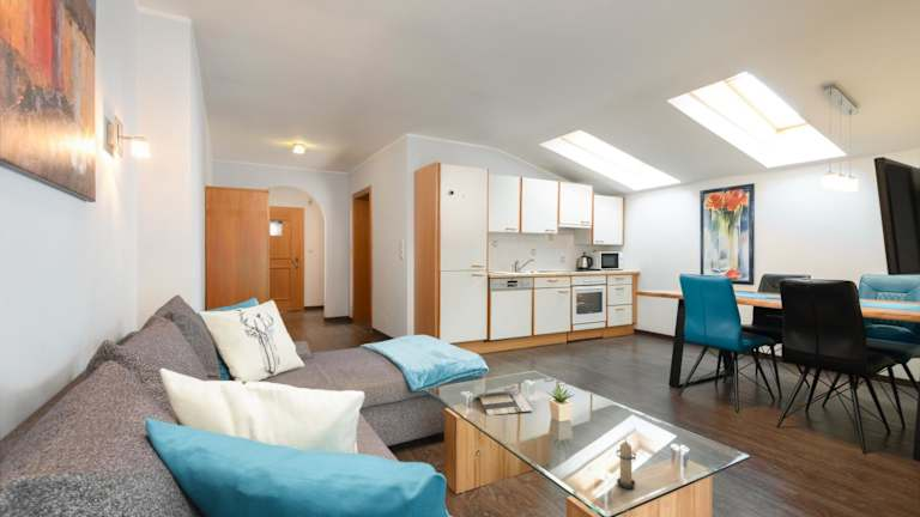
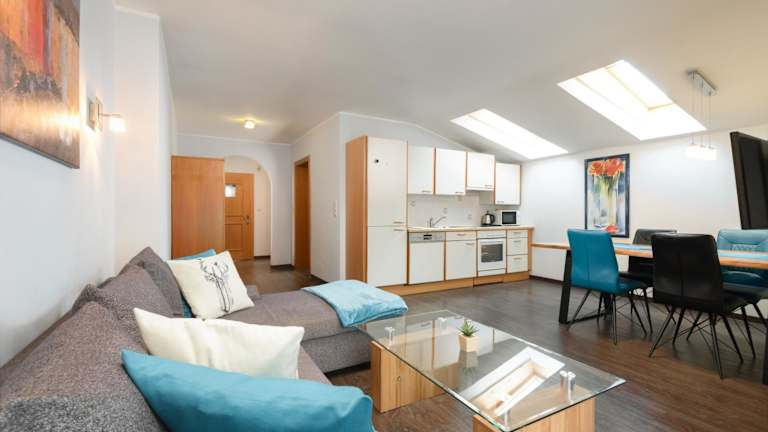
- brochure (502, 397)
- candle (625, 462)
